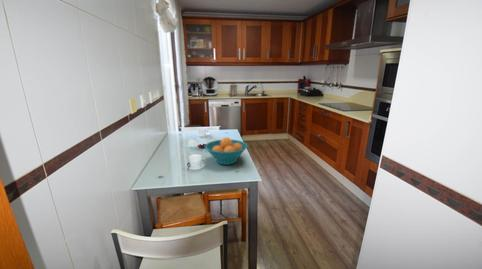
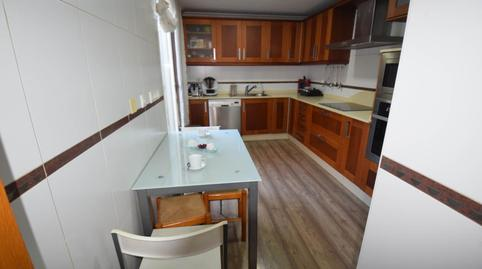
- fruit bowl (226, 149)
